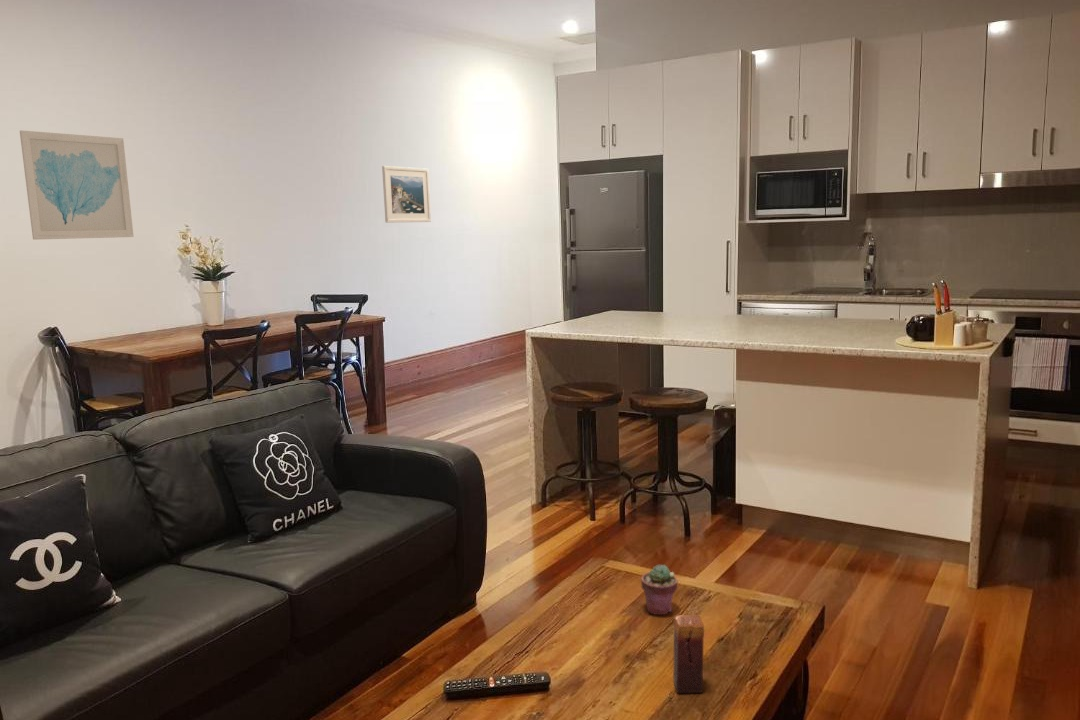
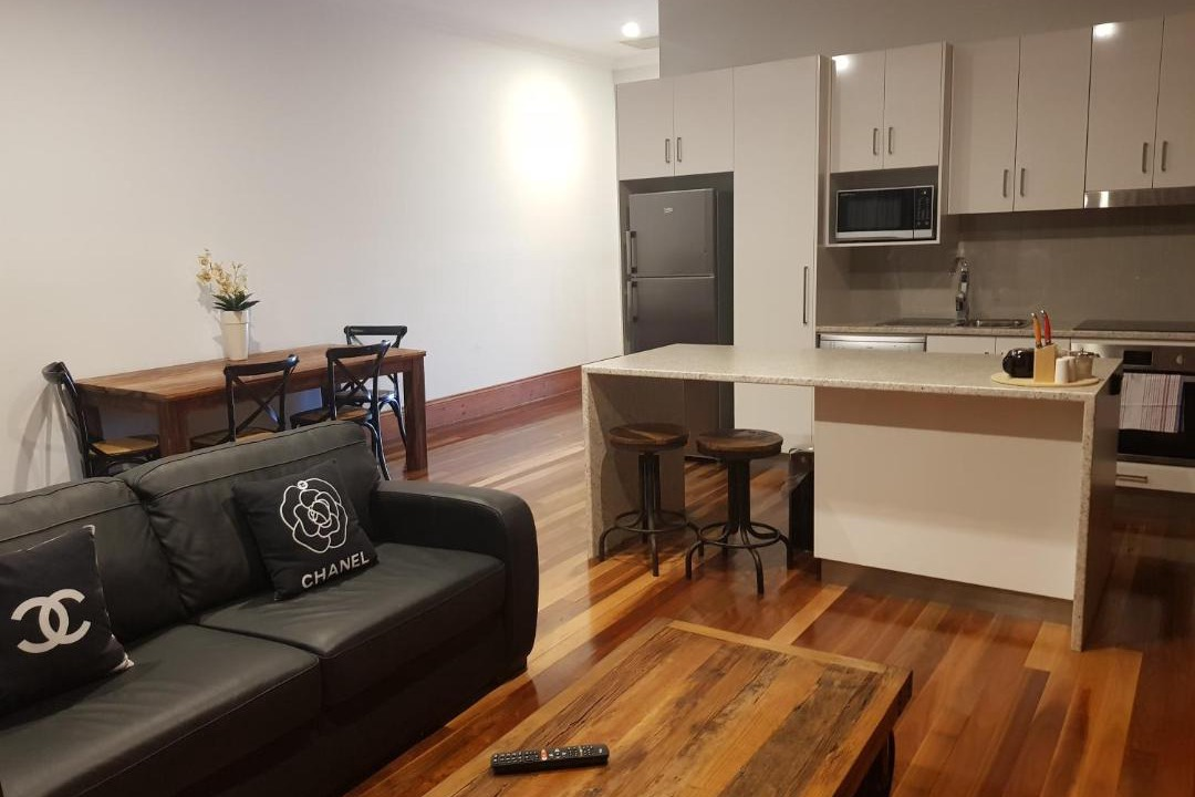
- potted succulent (659, 587)
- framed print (407, 194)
- candle (688, 653)
- wall art (79, 186)
